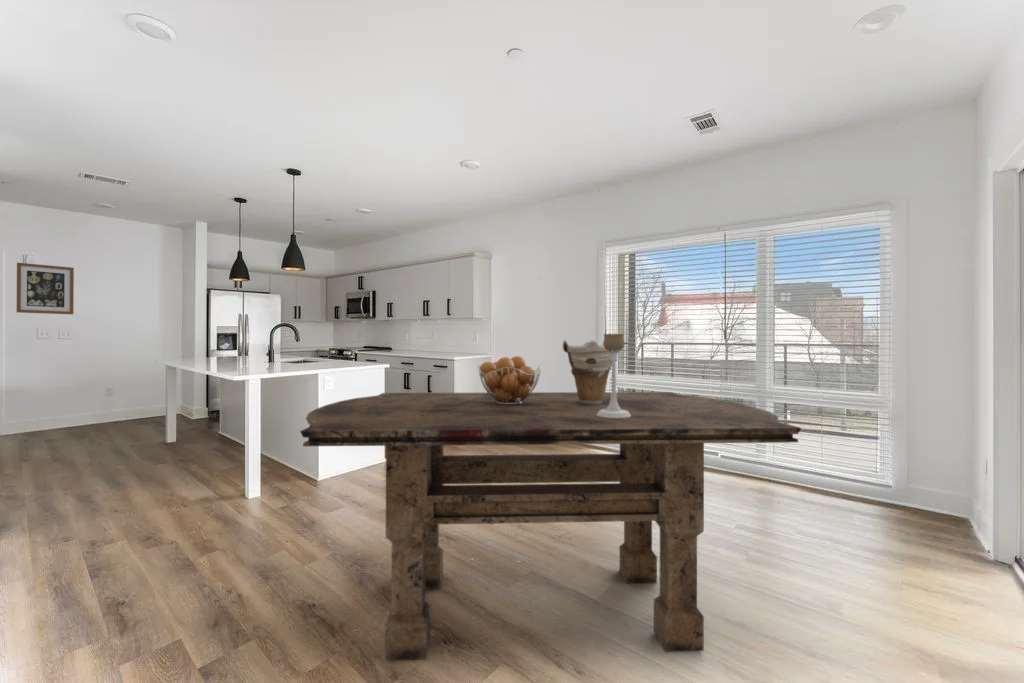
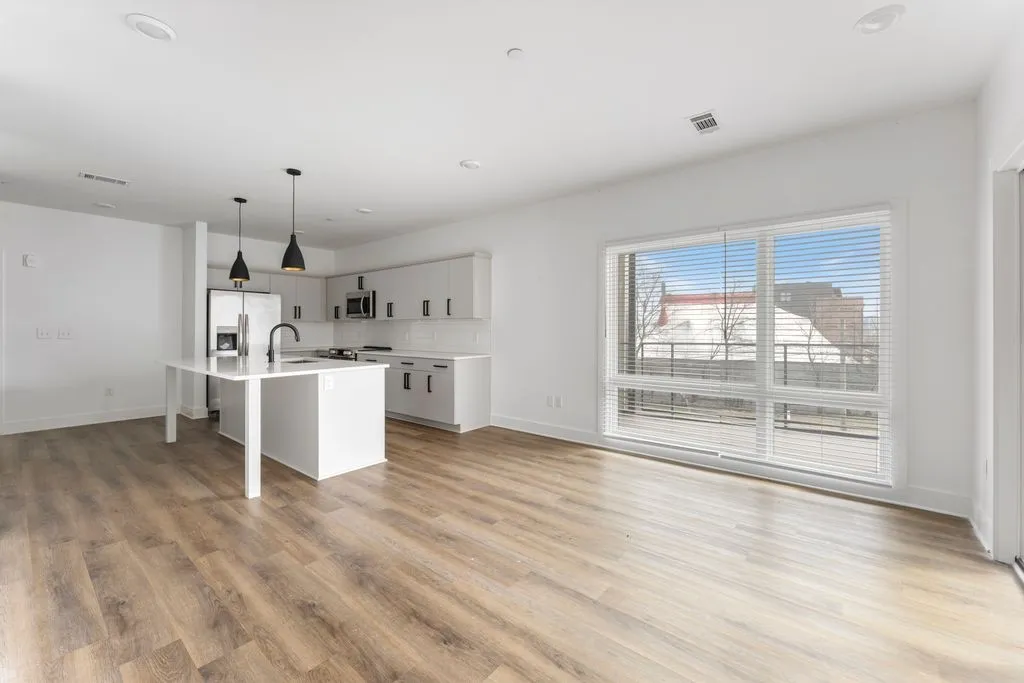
- fruit basket (509, 379)
- wall art (46, 289)
- dining table (538, 507)
- vase (591, 368)
- candle holder (613, 374)
